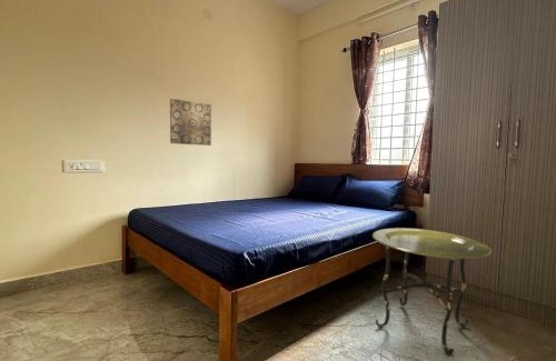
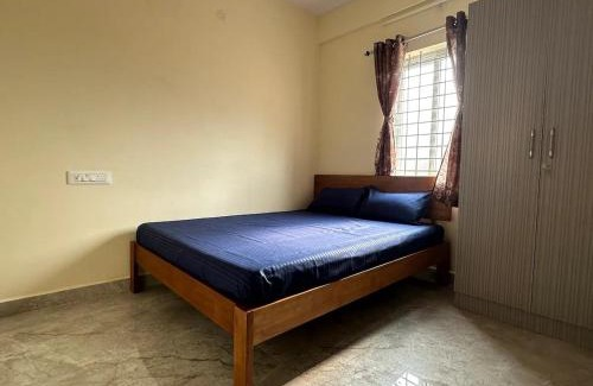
- side table (424, 284)
- wall art (191, 123)
